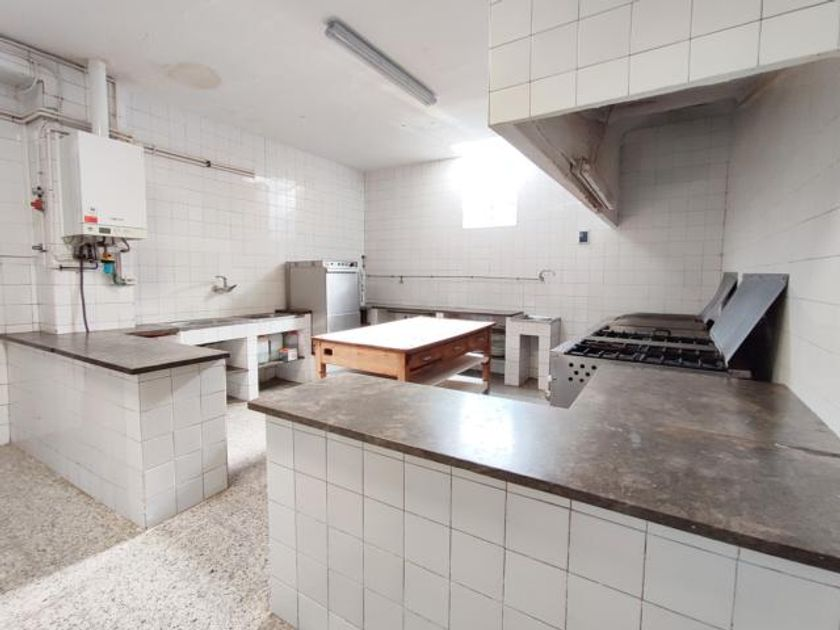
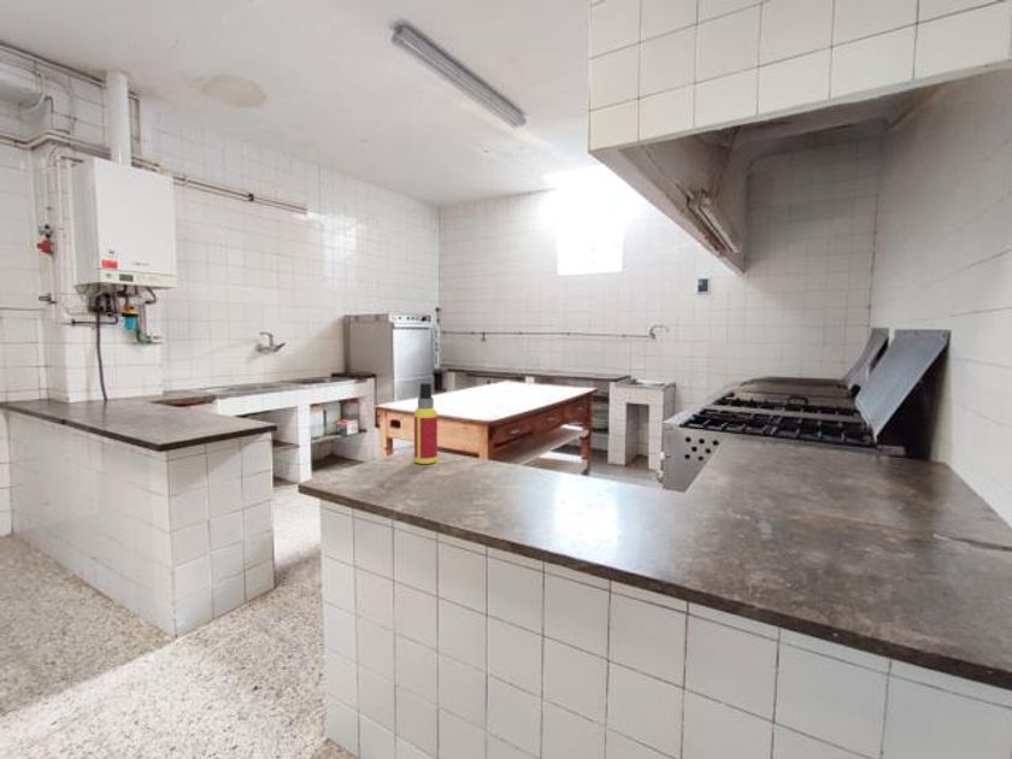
+ spray bottle (425, 422)
